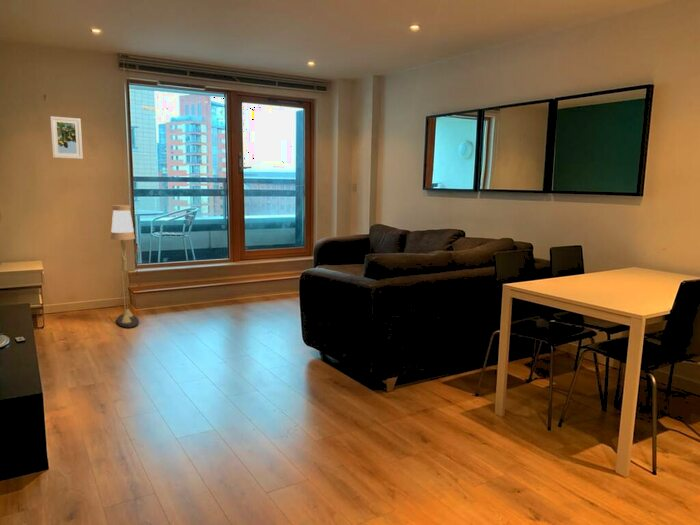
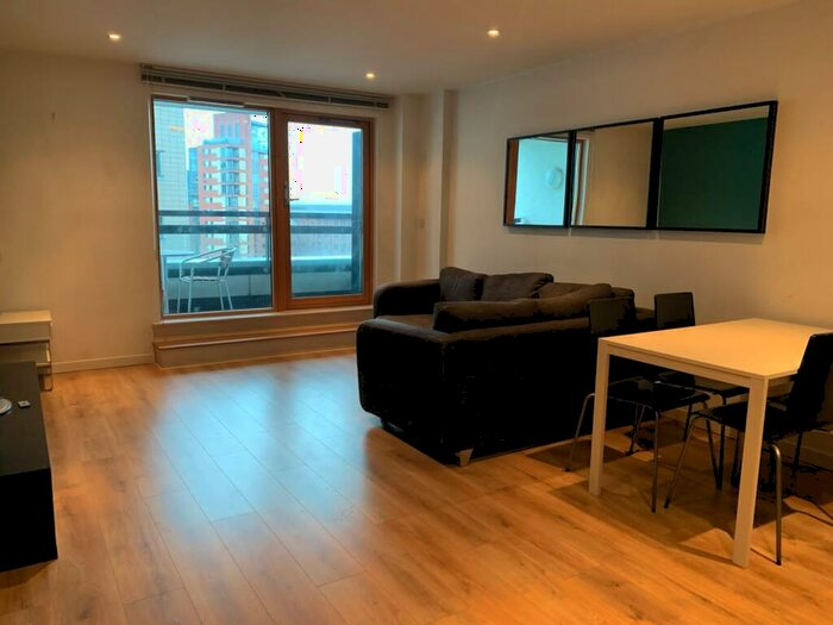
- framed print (66, 138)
- floor lamp (123, 246)
